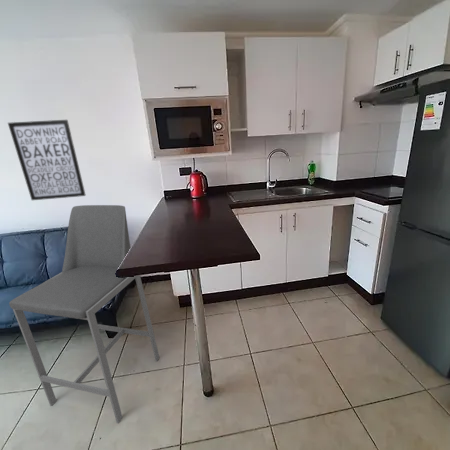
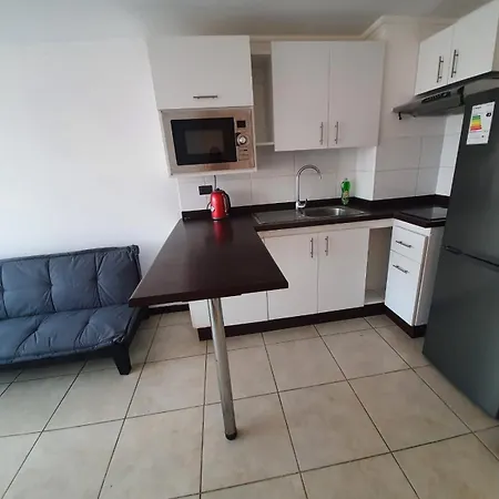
- wall art (49, 161)
- bar stool (91, 307)
